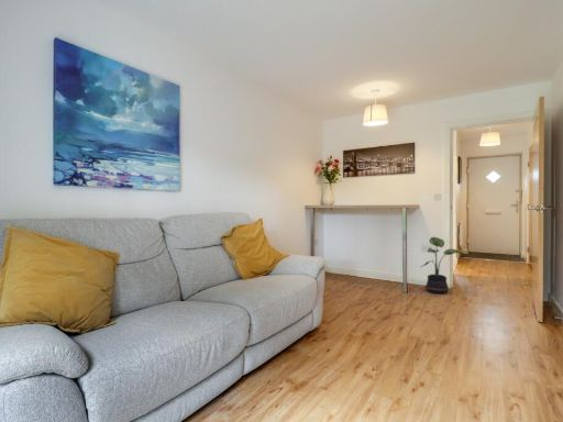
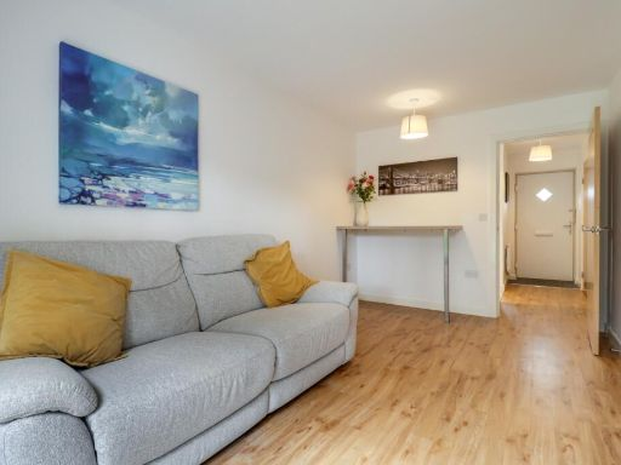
- potted plant (439, 265)
